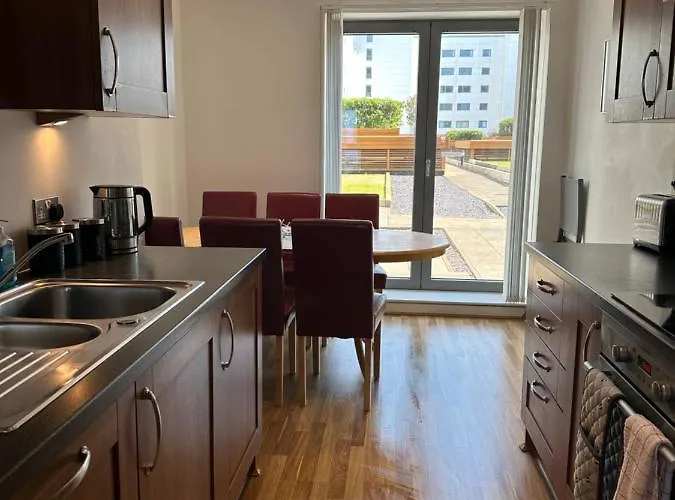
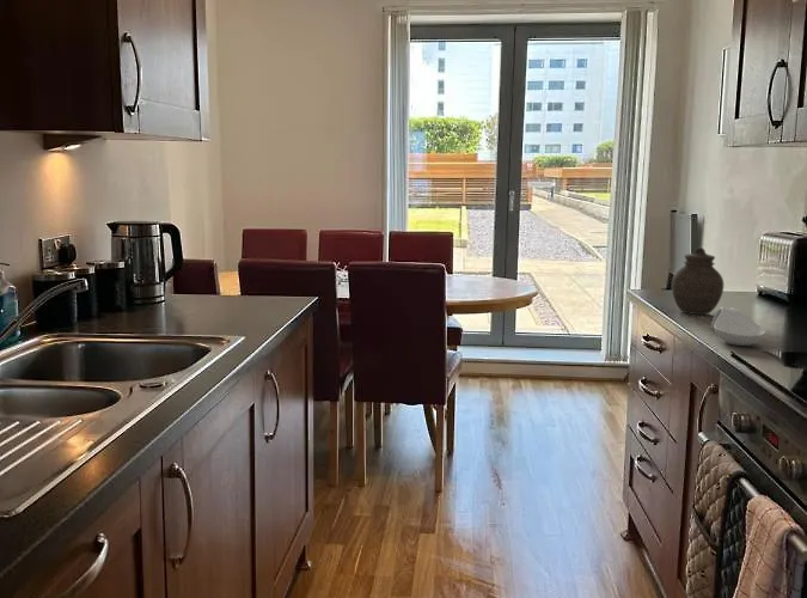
+ jar (697, 280)
+ spoon rest (732, 324)
